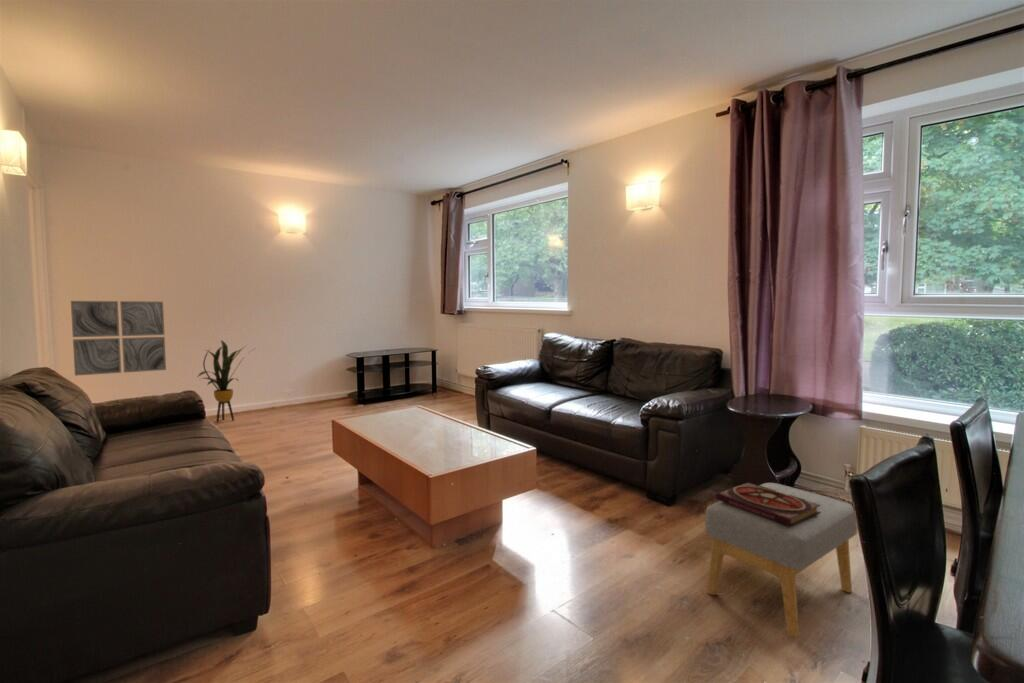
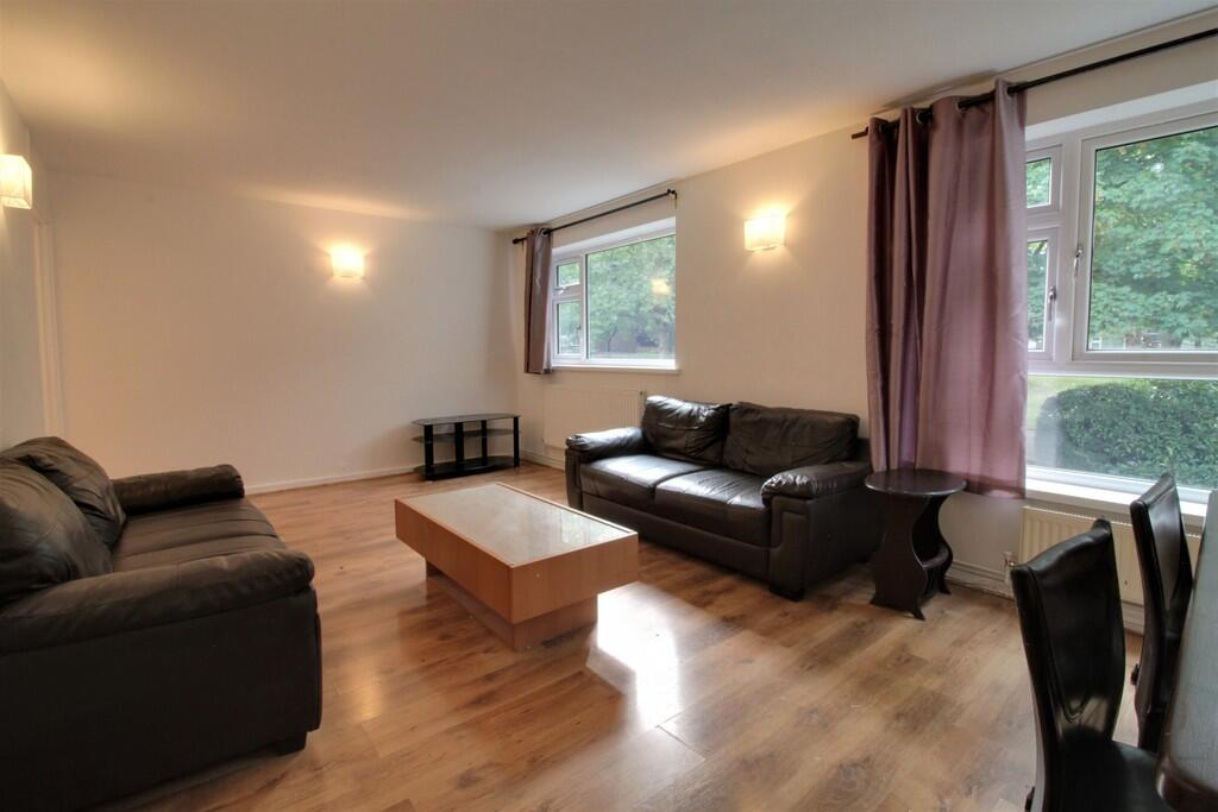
- footstool (780, 547)
- book (767, 500)
- wall art (119, 338)
- house plant (226, 380)
